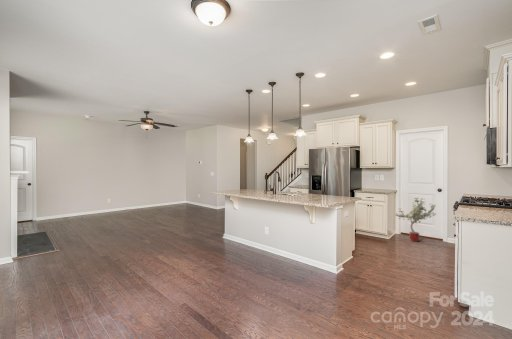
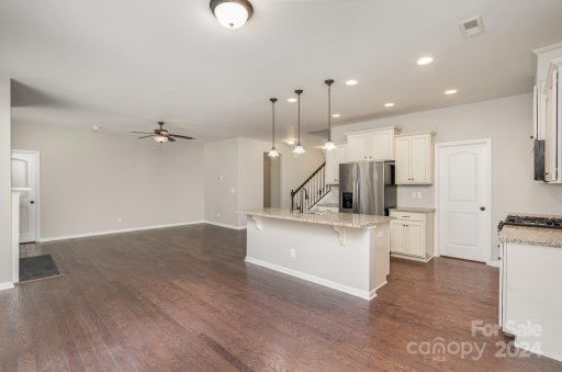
- potted tree (414, 218)
